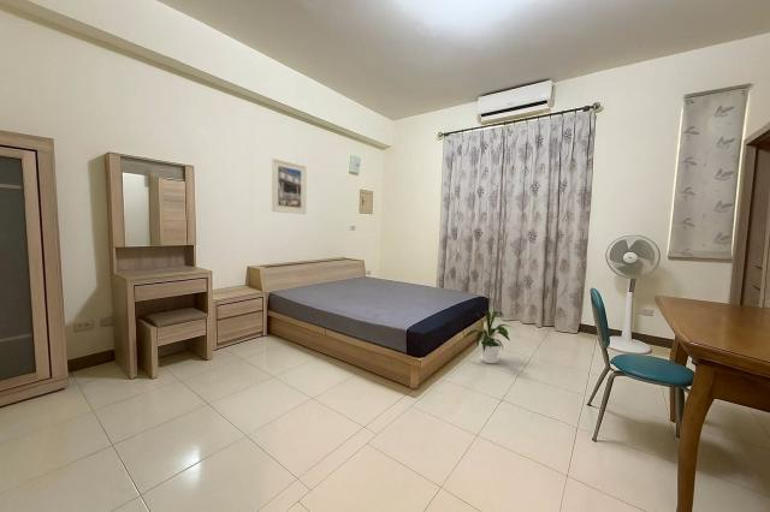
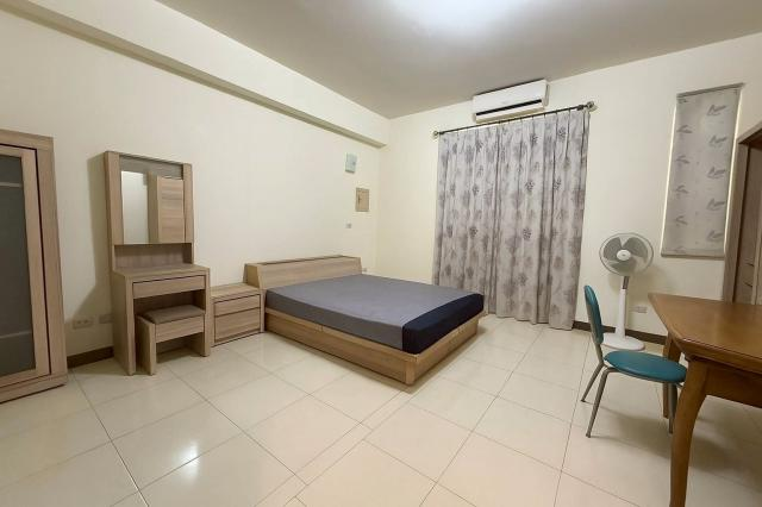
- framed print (289, 187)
- house plant (490, 334)
